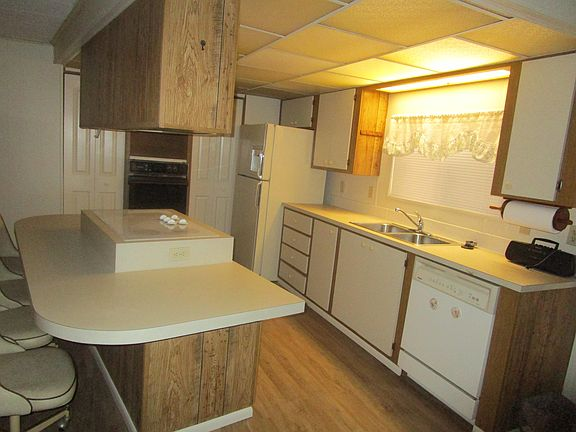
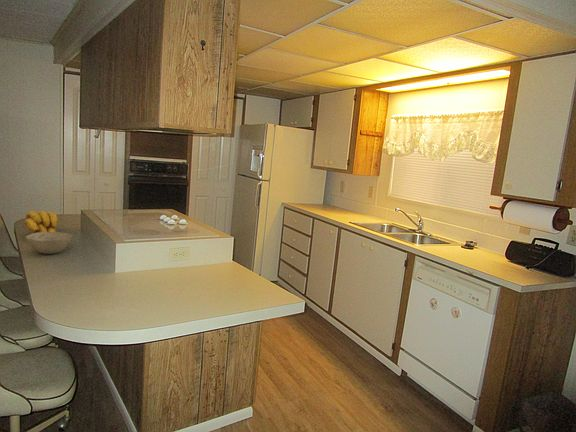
+ banana bunch (41, 224)
+ bowl (49, 244)
